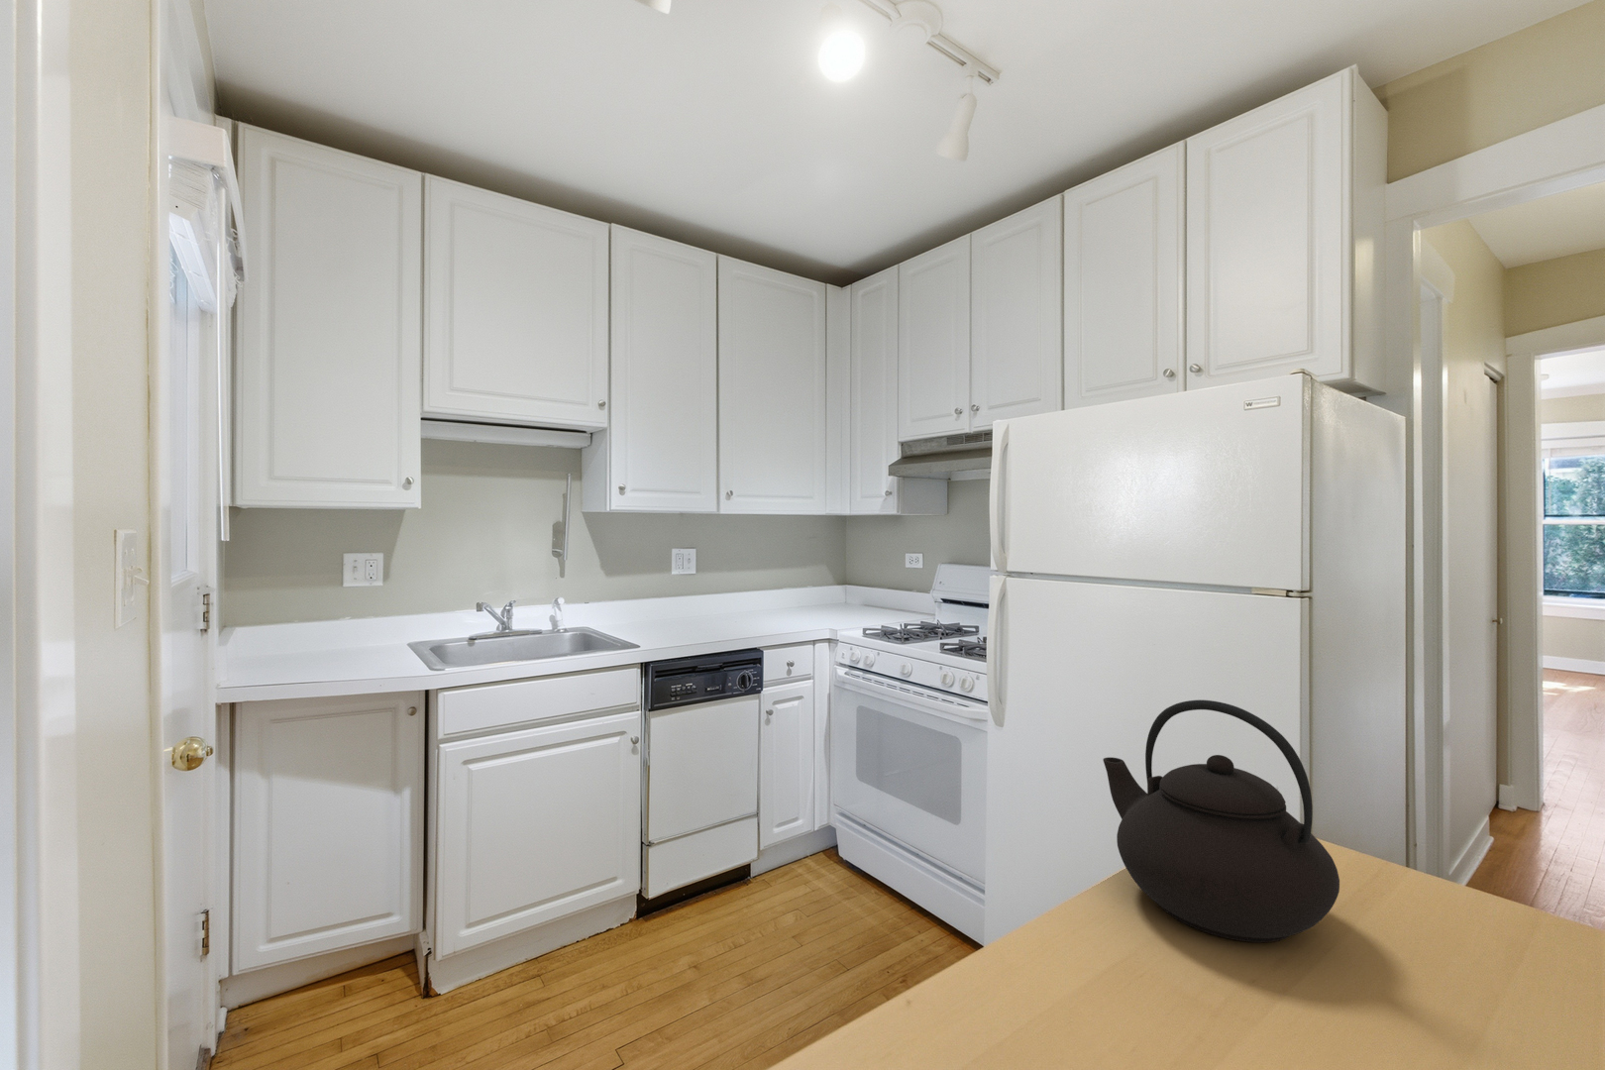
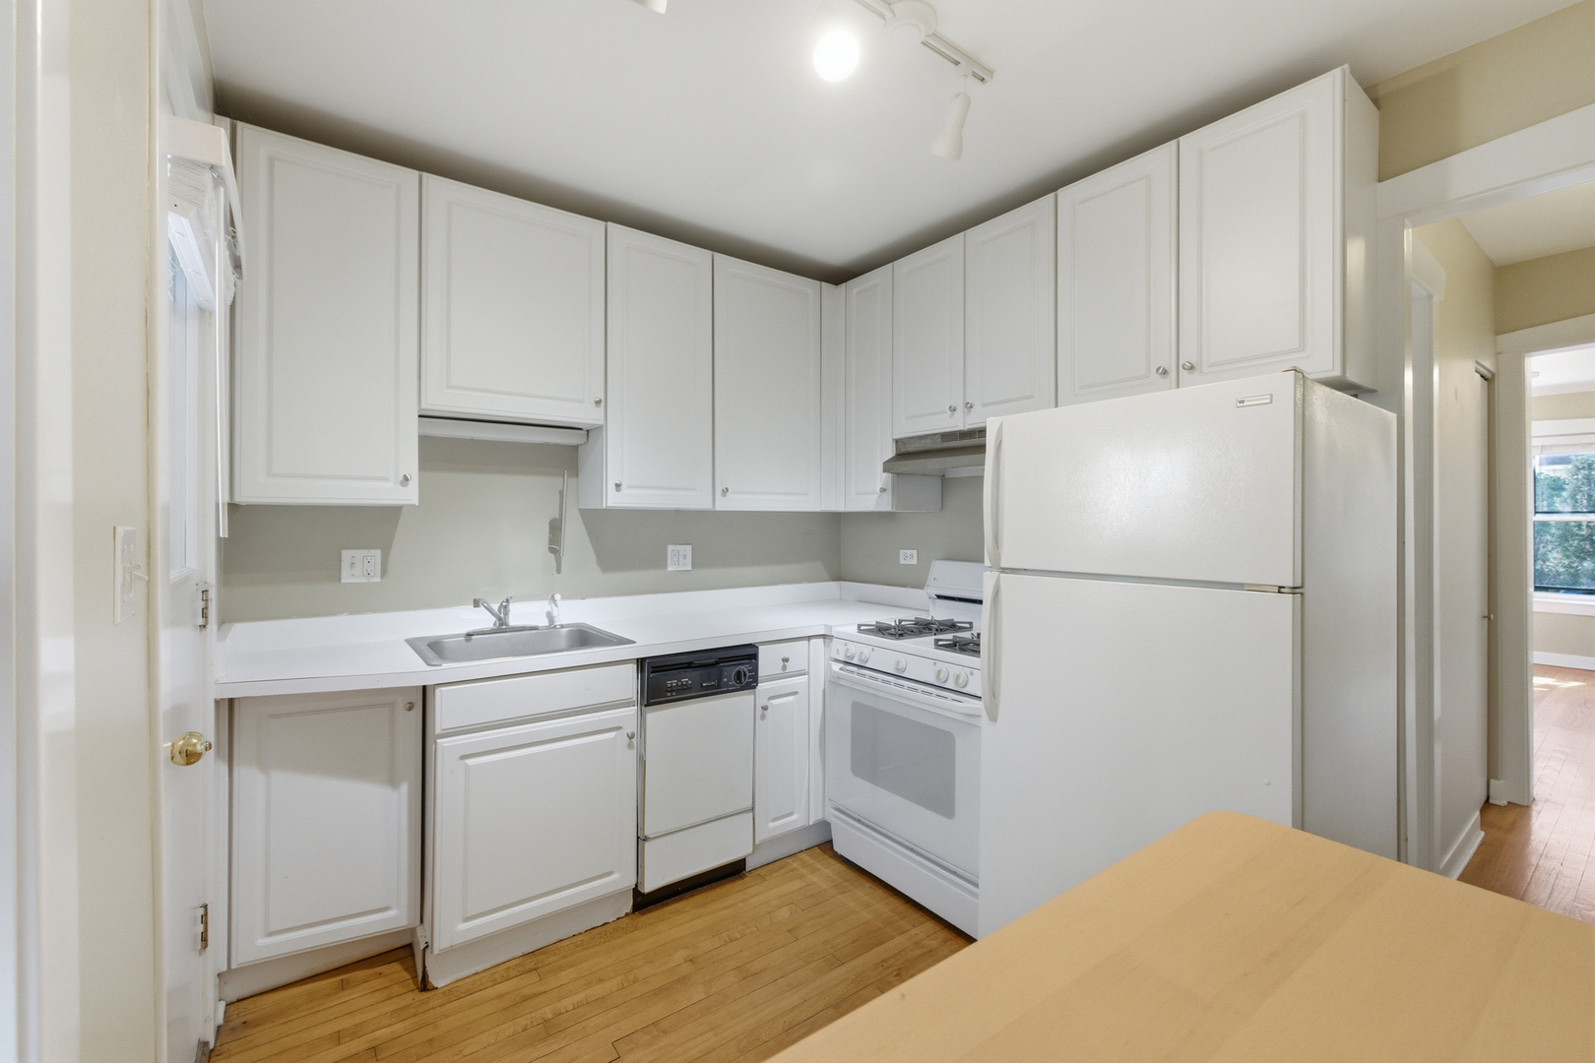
- teapot (1200, 798)
